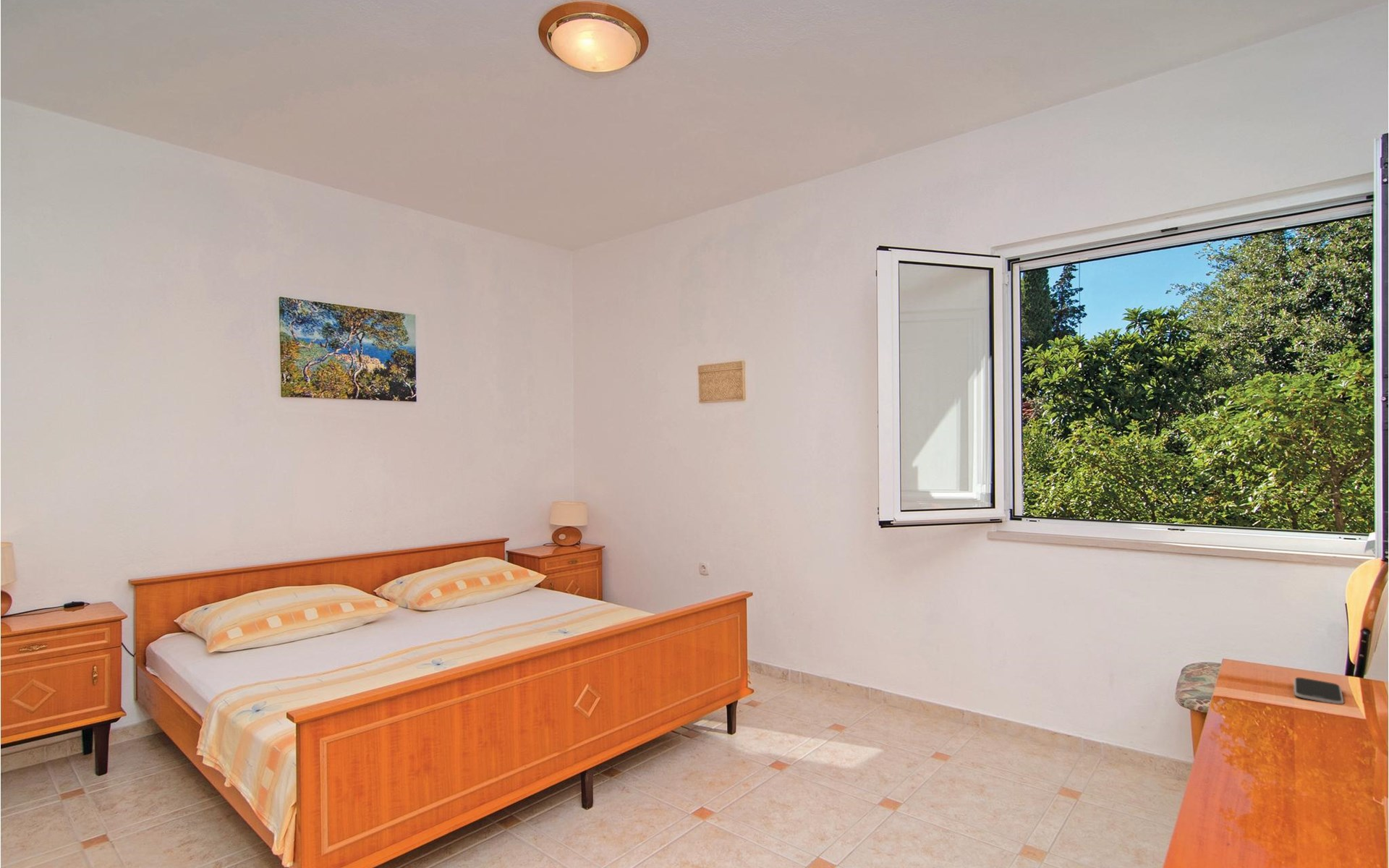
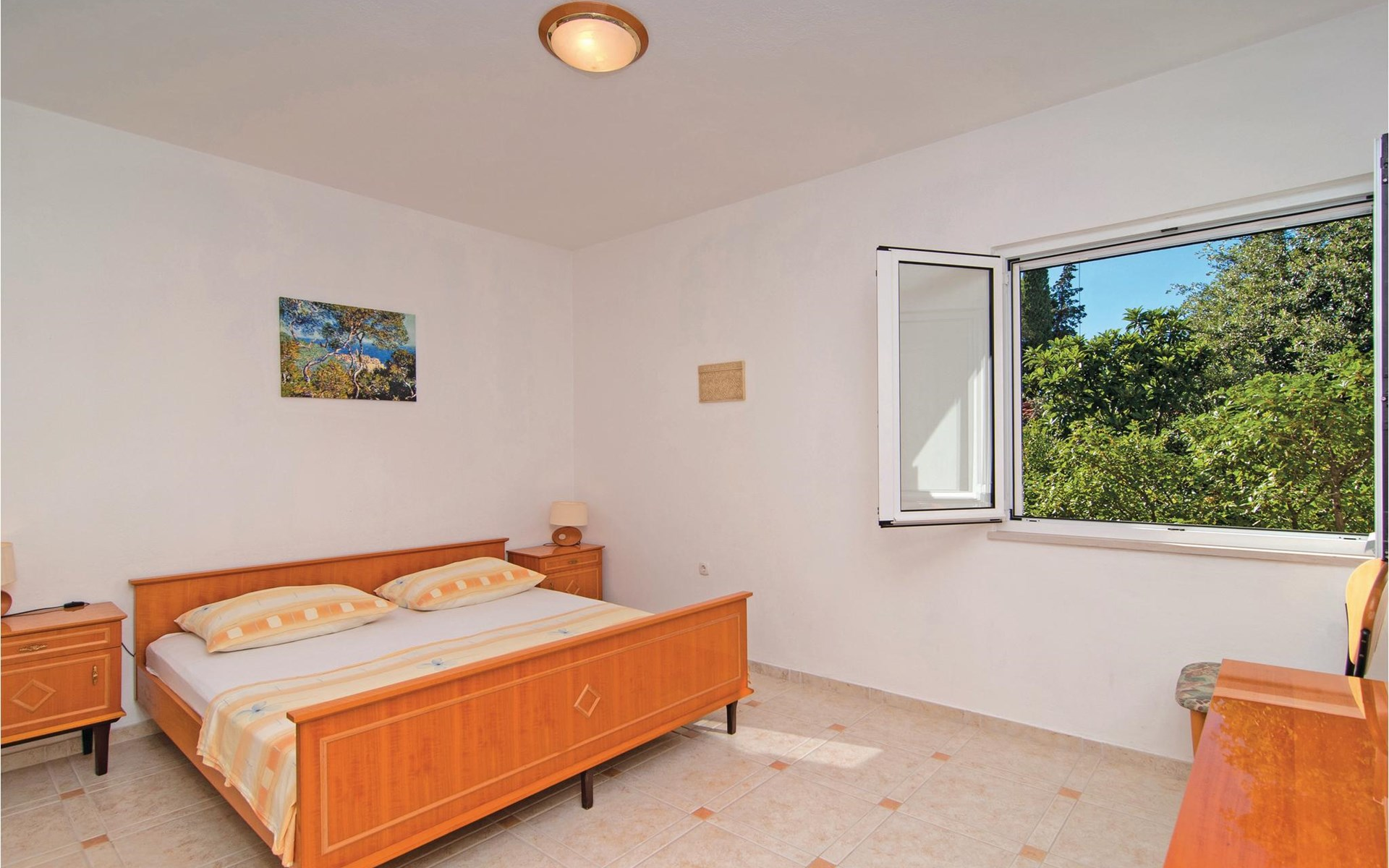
- smartphone (1317, 690)
